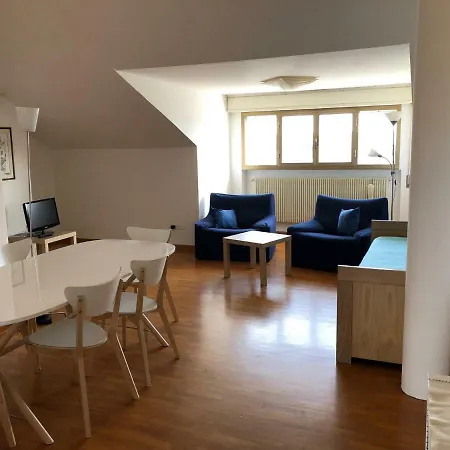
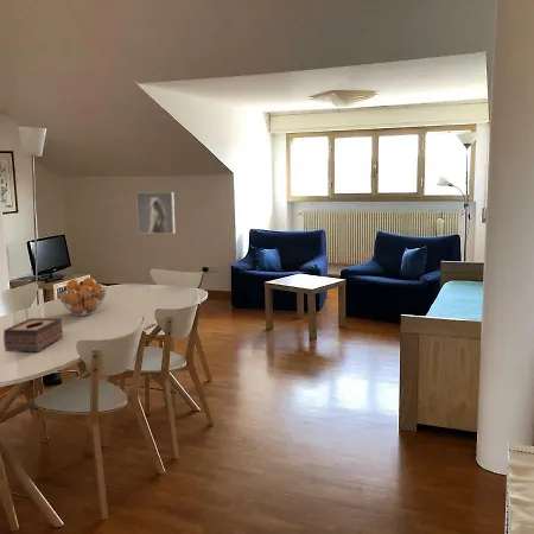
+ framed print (155, 212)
+ fruit basket (82, 295)
+ tissue box (33, 333)
